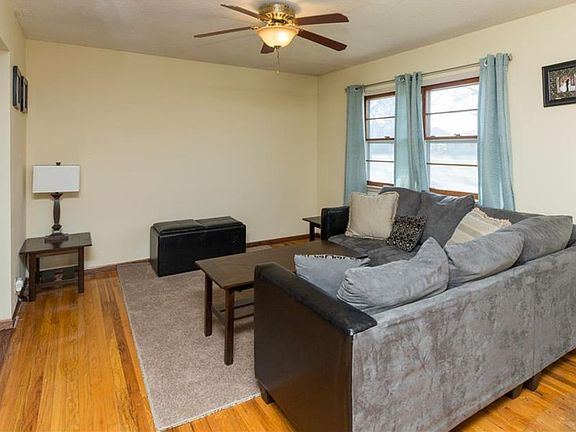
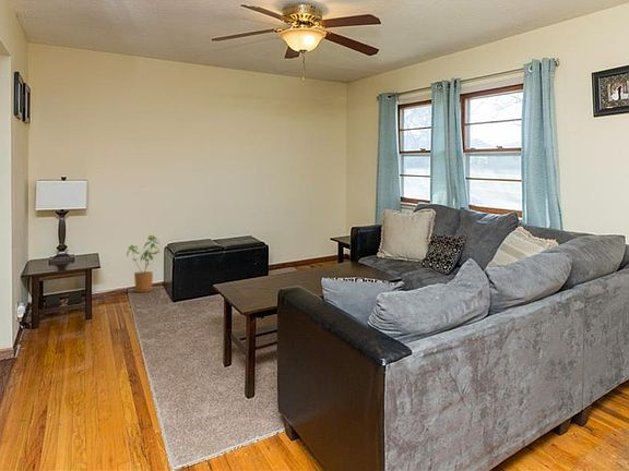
+ house plant (145, 263)
